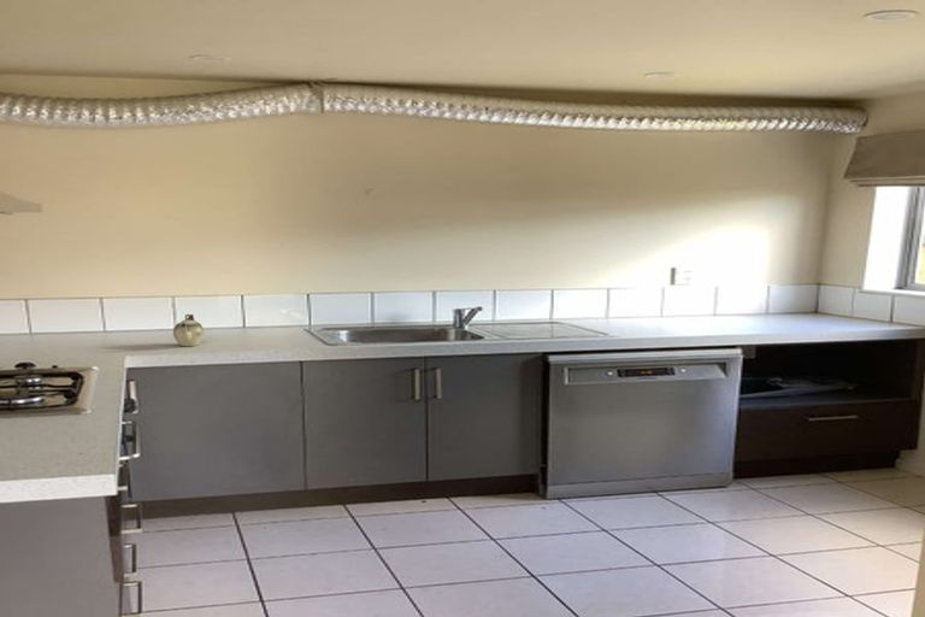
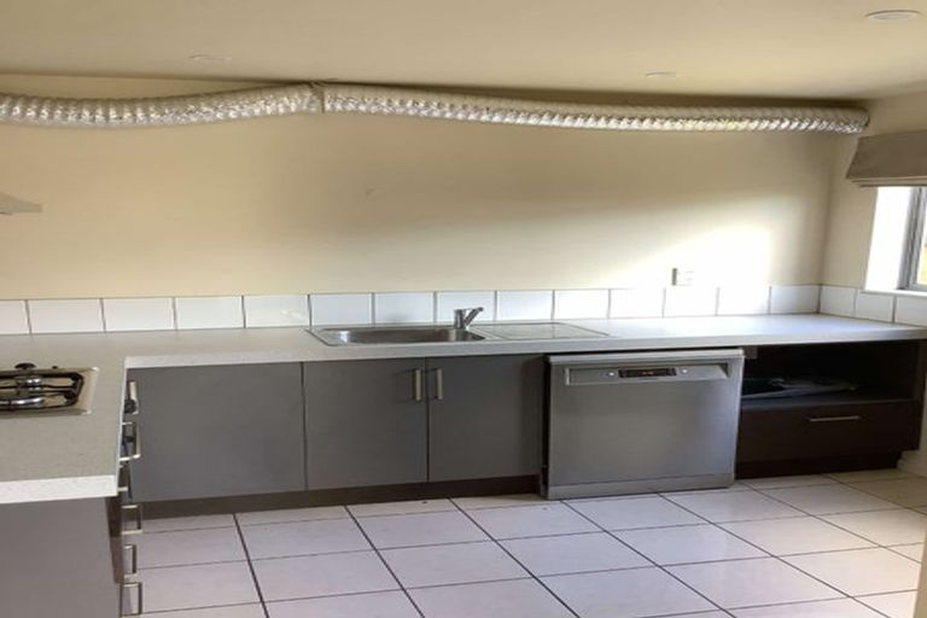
- teapot (188, 329)
